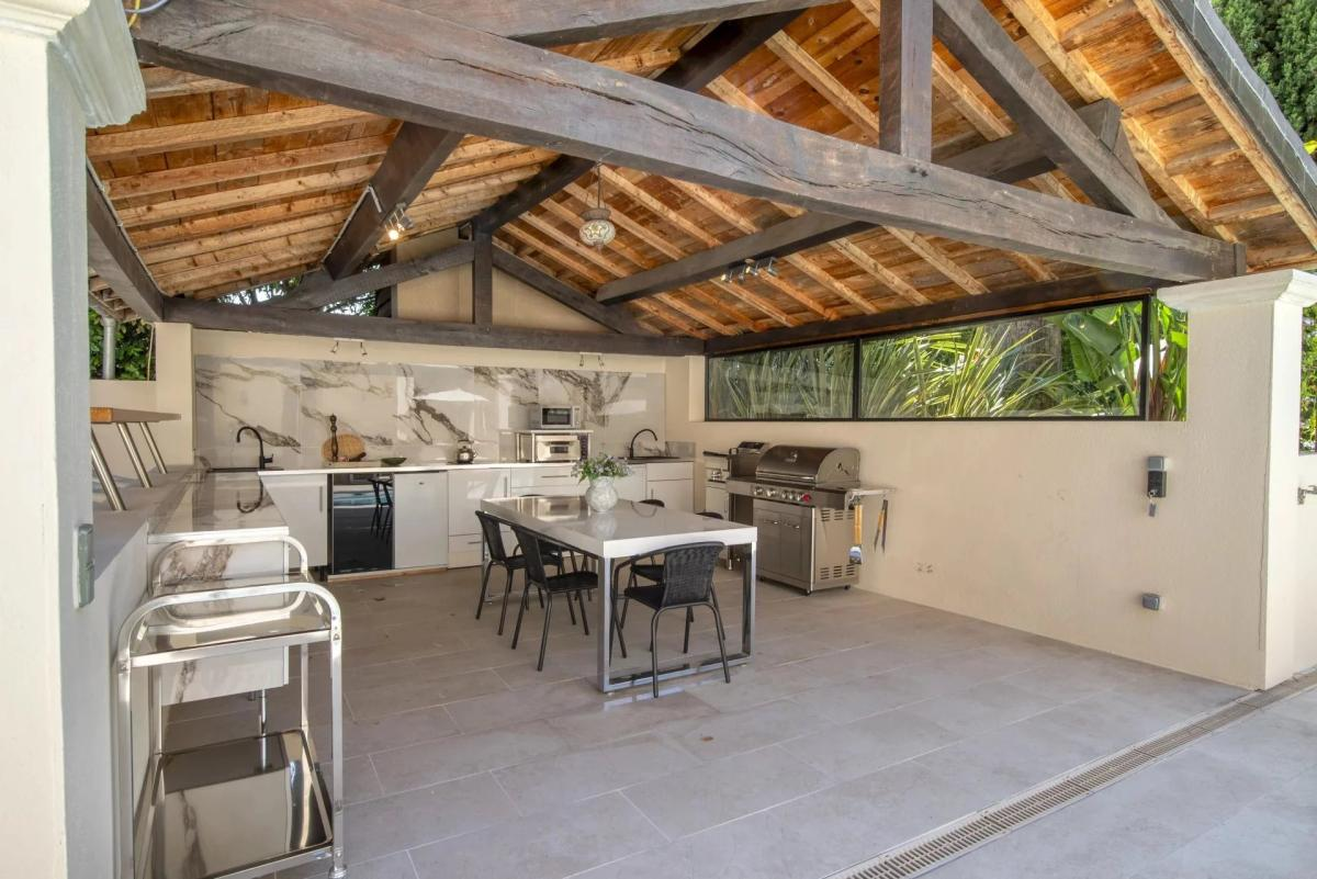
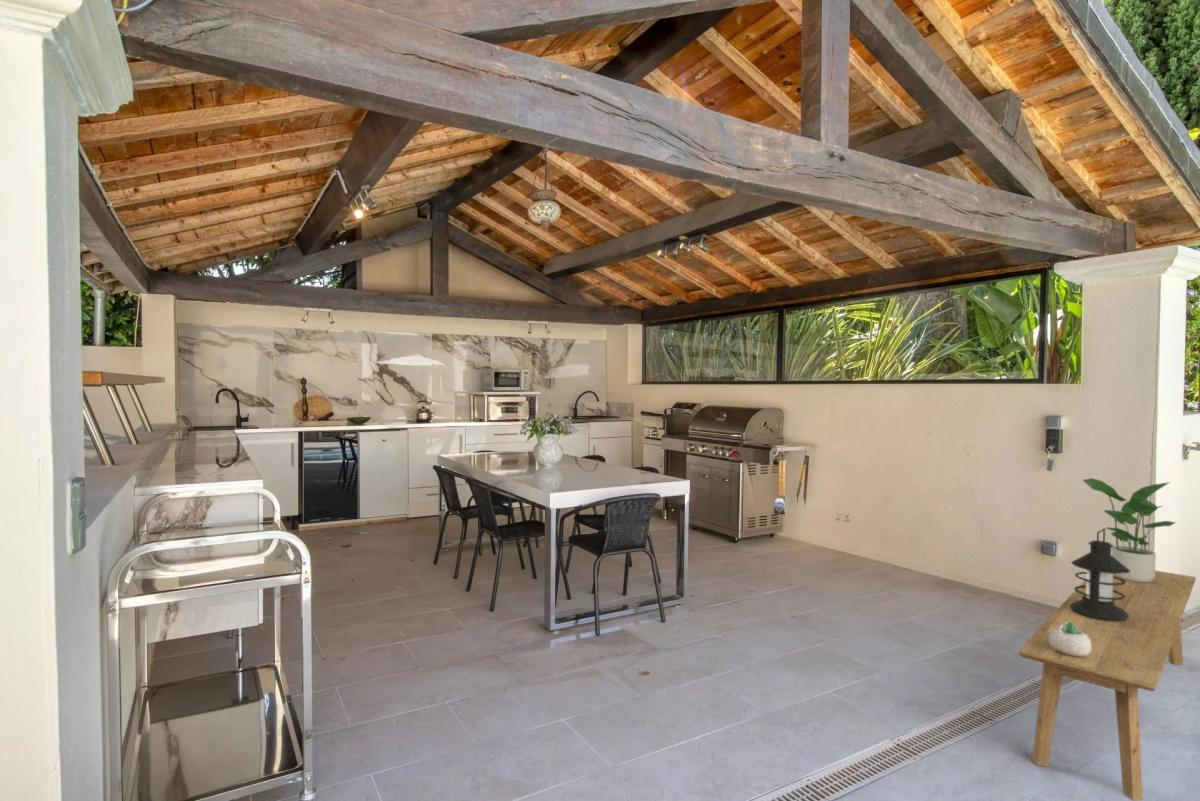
+ succulent planter (1069, 637)
+ bench (1120, 657)
+ potted plant (1130, 524)
+ lantern (1099, 571)
